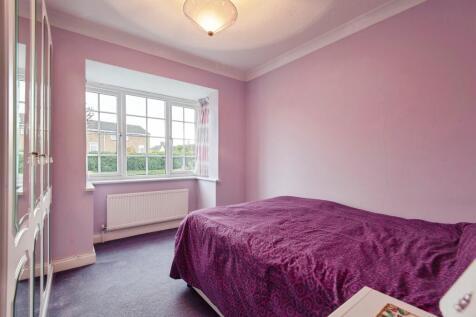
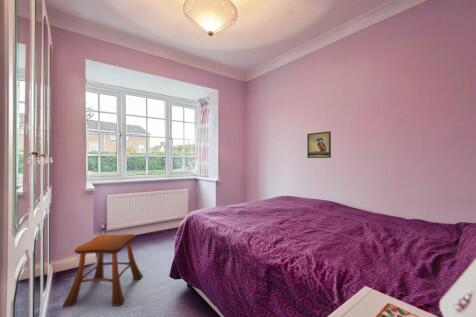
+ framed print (318, 145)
+ stool (107, 264)
